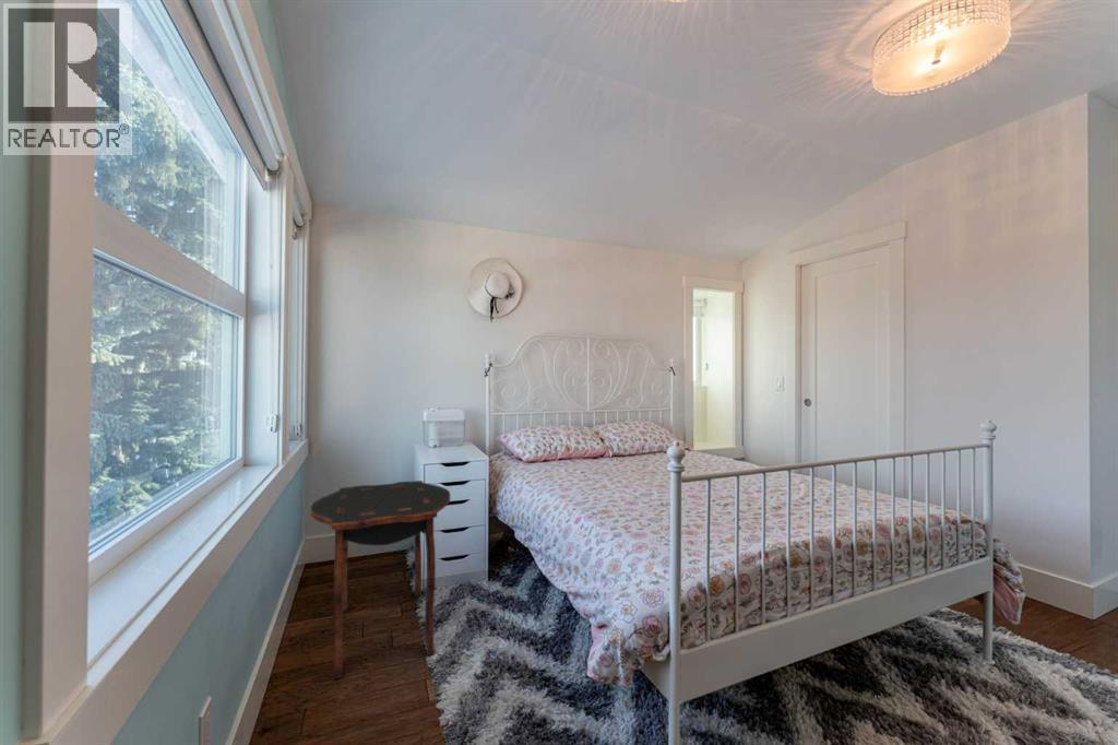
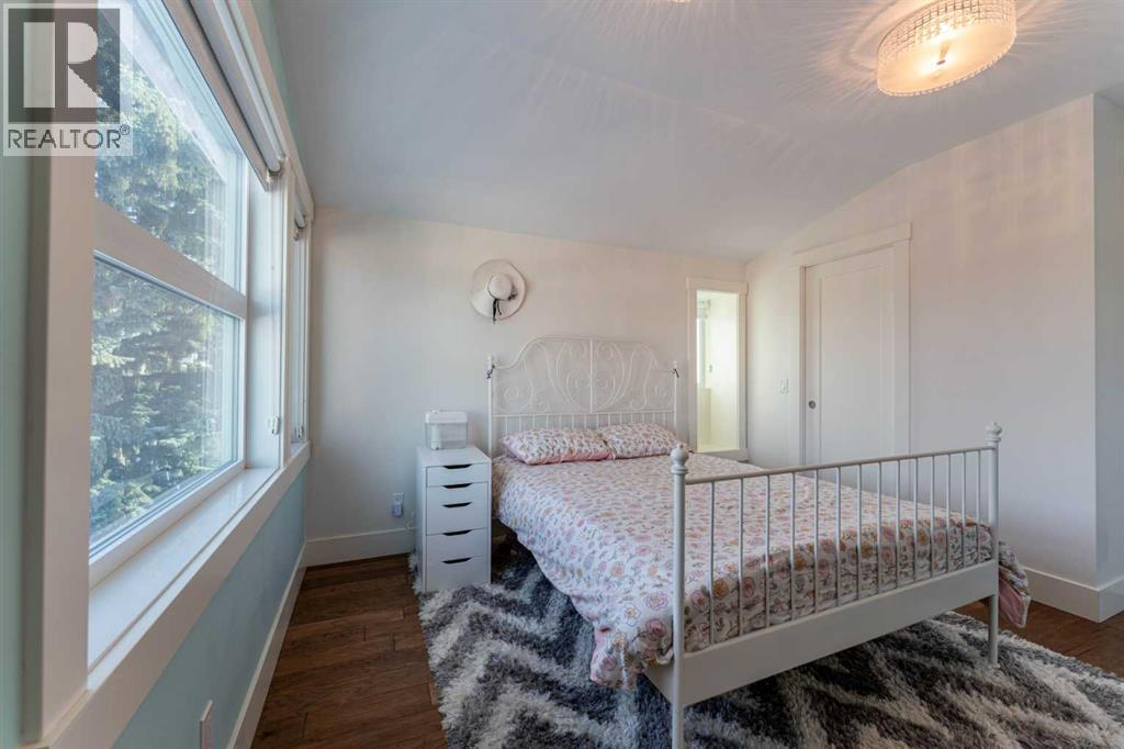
- side table (383, 544)
